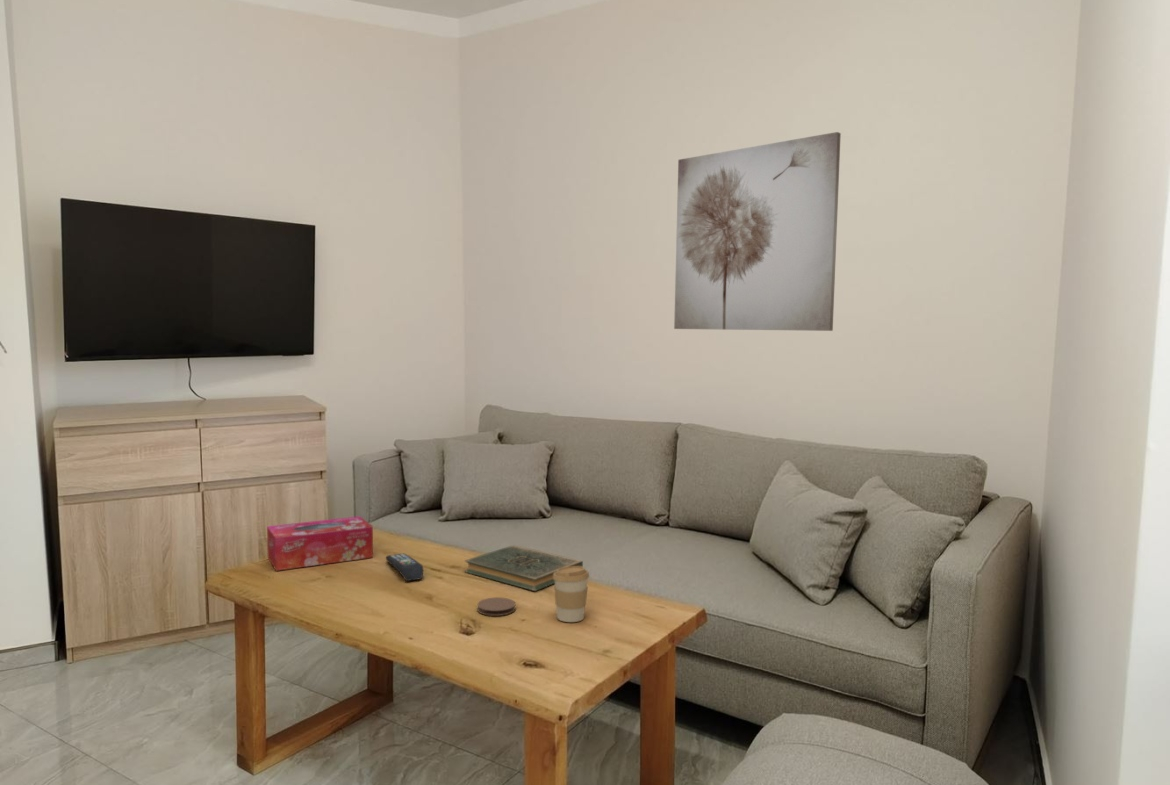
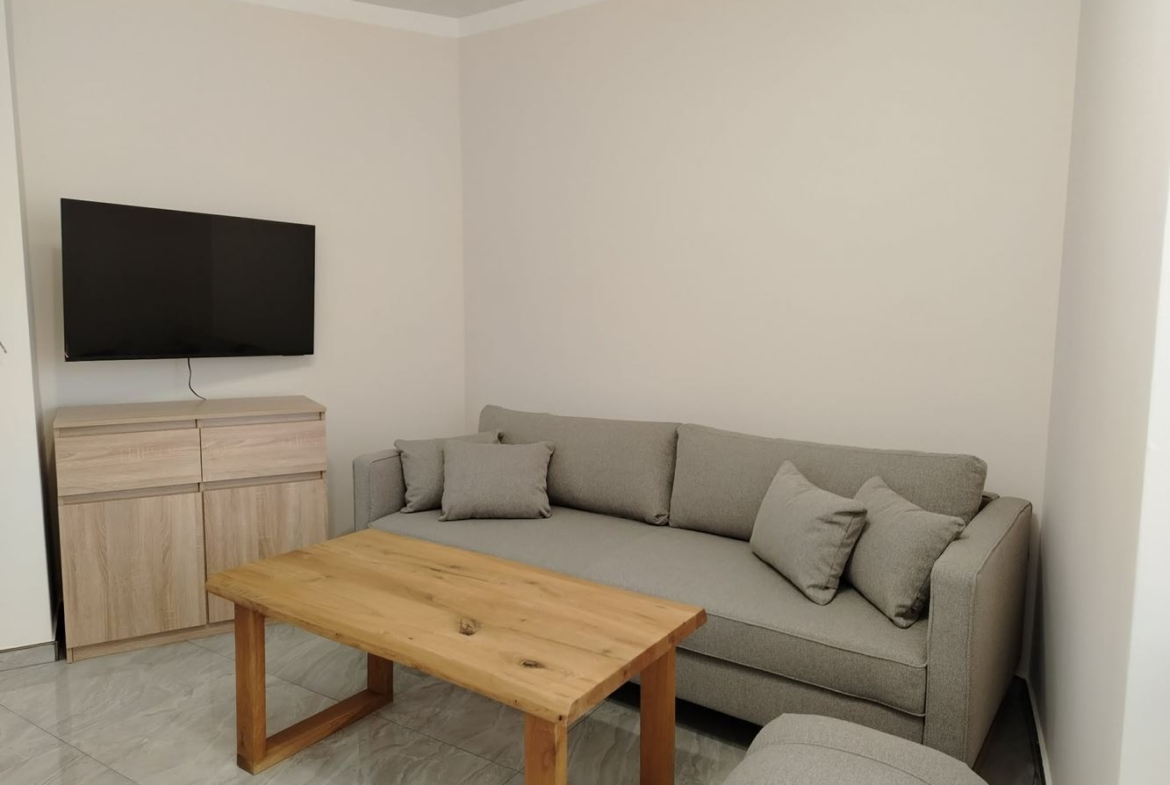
- tissue box (320, 541)
- book (523, 566)
- wall art (750, 239)
- remote control (404, 564)
- coffee cup (570, 592)
- coaster (496, 606)
